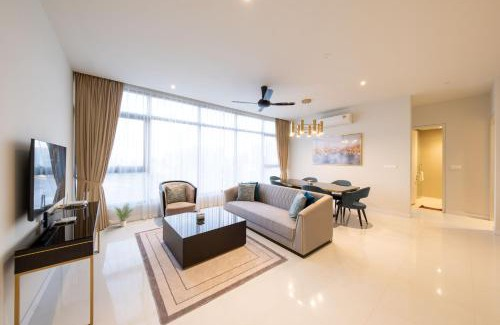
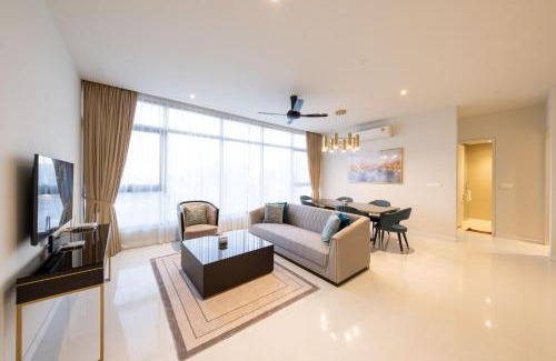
- potted plant (123, 215)
